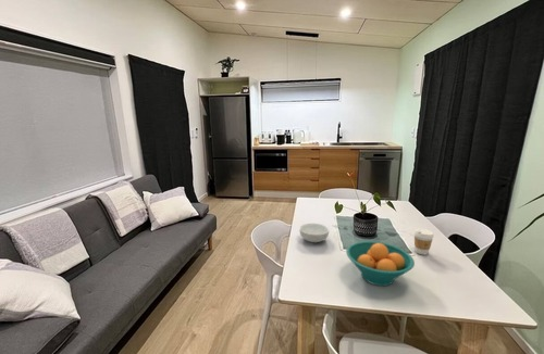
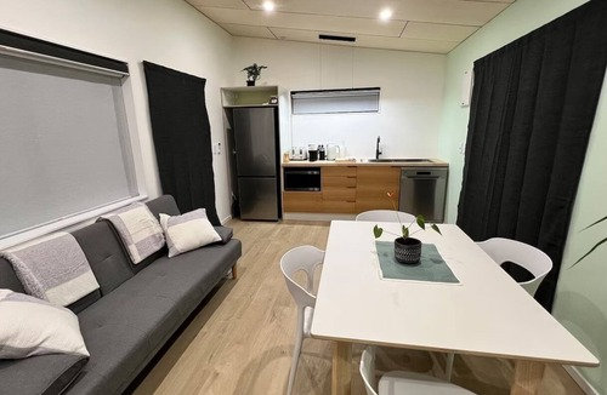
- cereal bowl (313, 233)
- fruit bowl (378, 261)
- coffee cup (422, 241)
